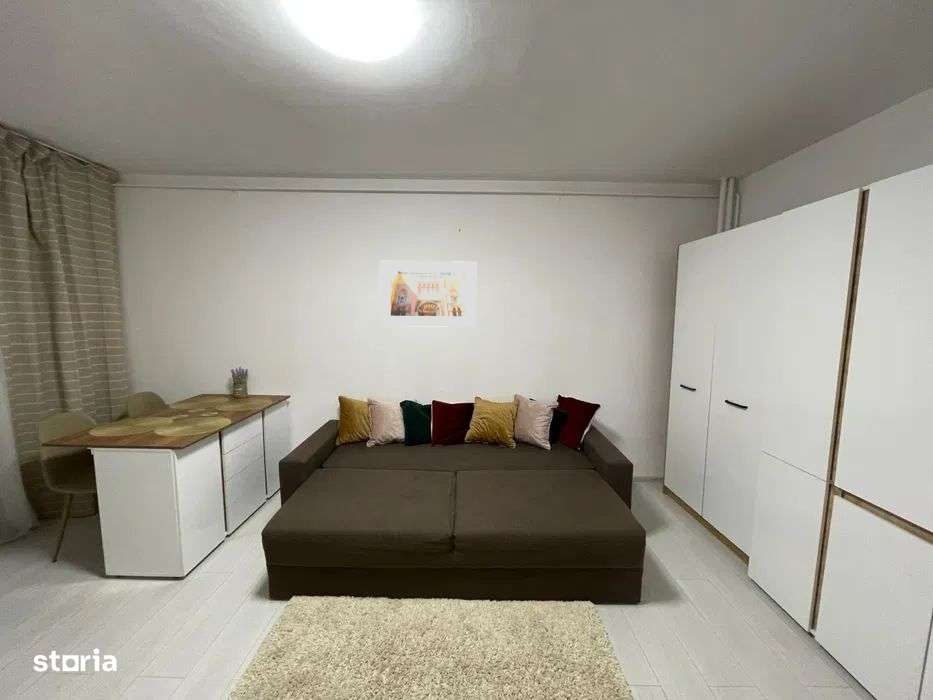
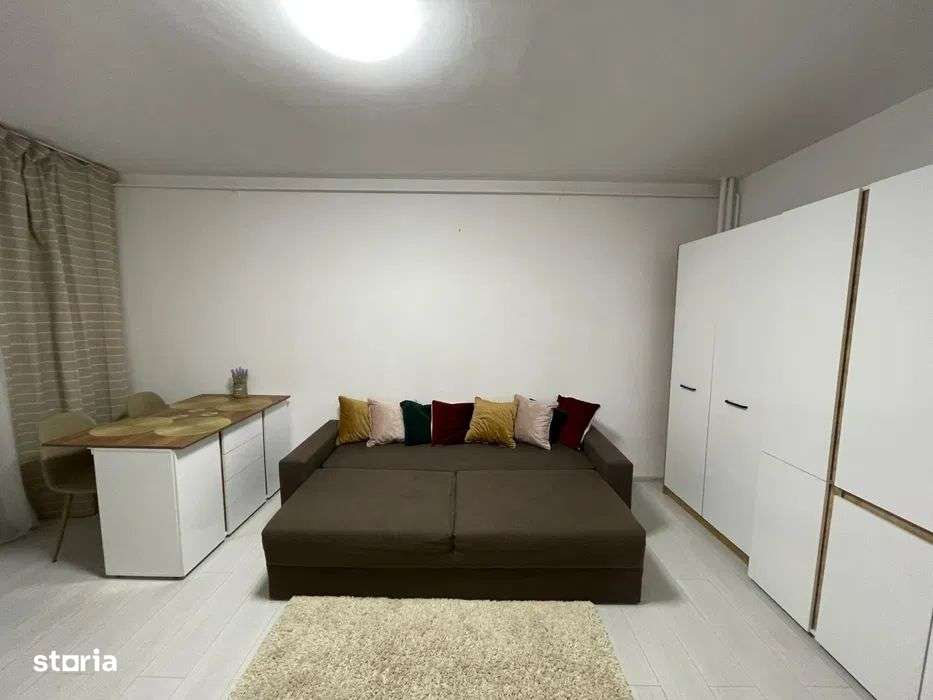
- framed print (428, 294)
